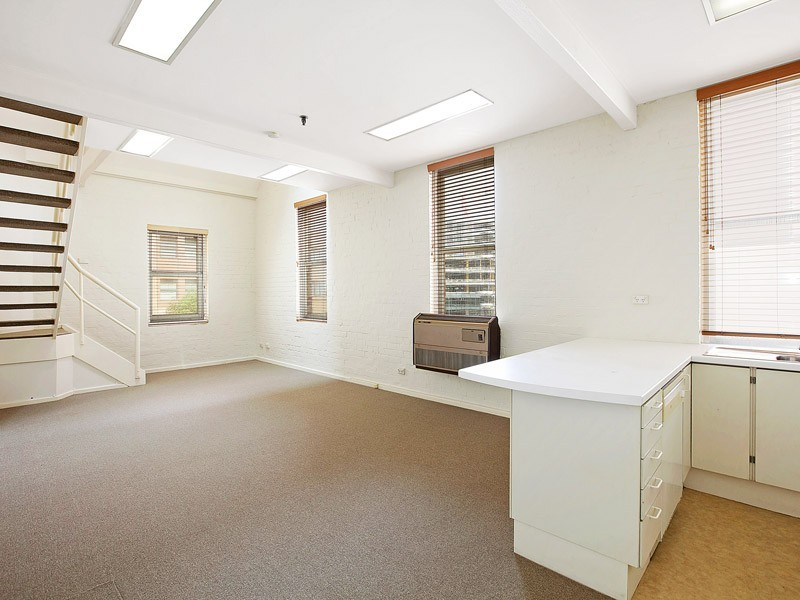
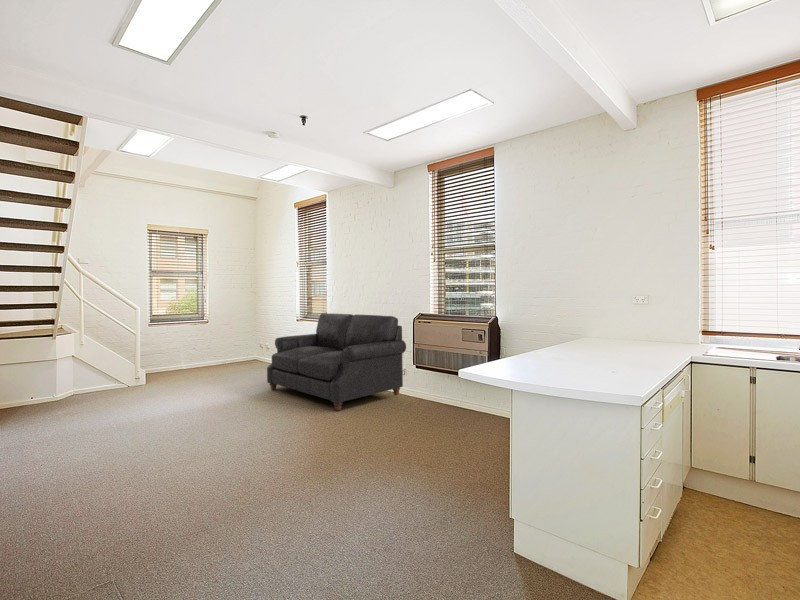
+ sofa (332, 353)
